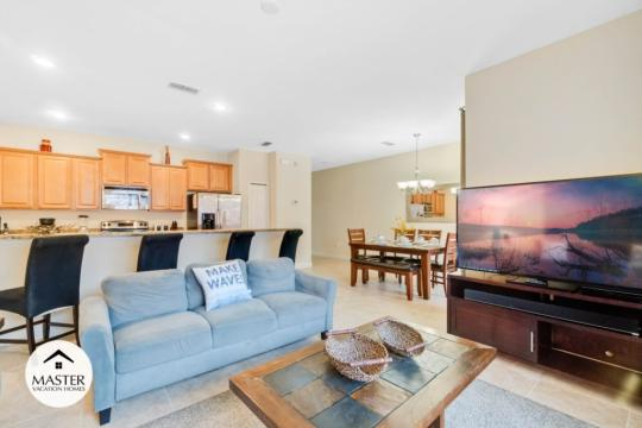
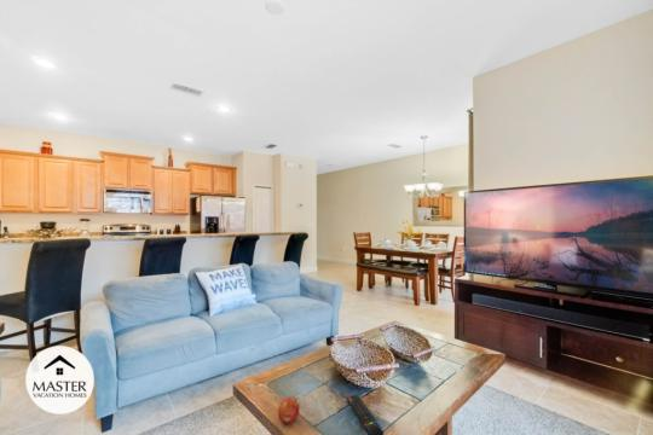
+ remote control (363, 414)
+ apple (288, 410)
